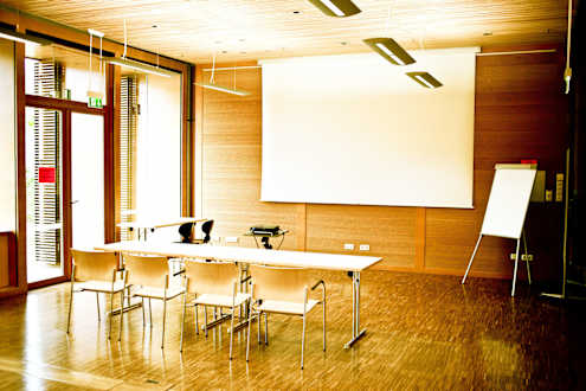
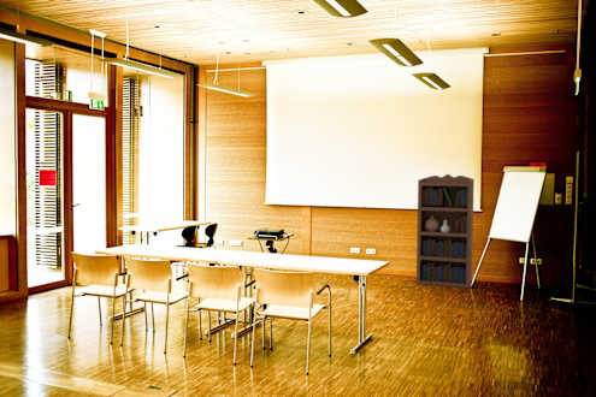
+ bookcase (444, 229)
